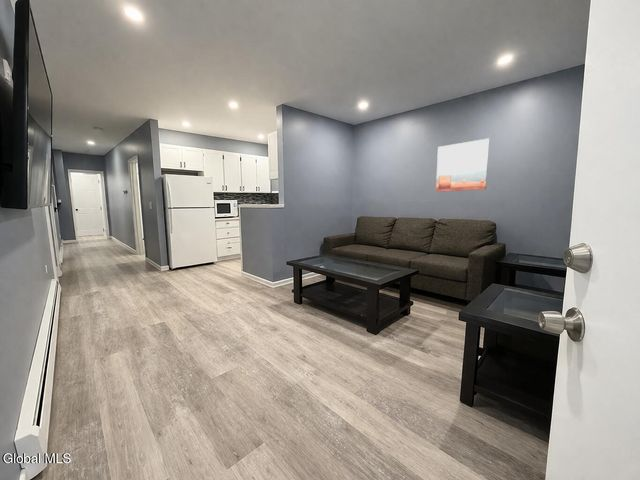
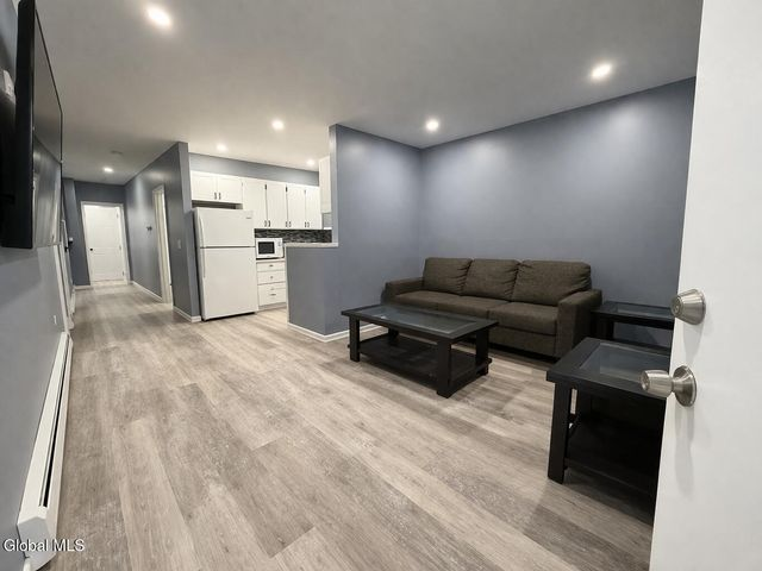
- wall art (460, 167)
